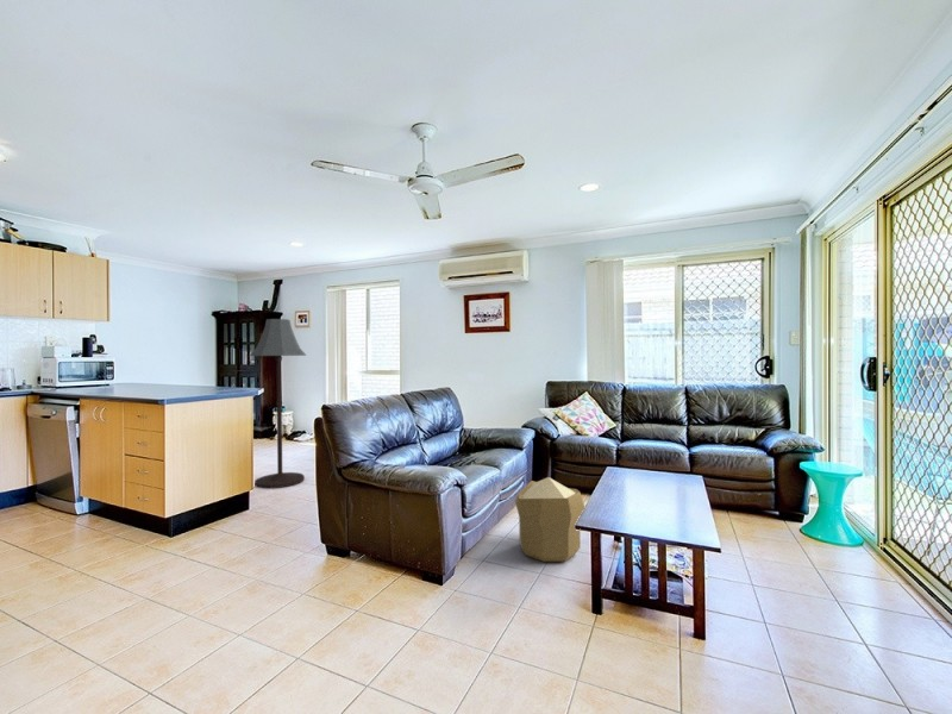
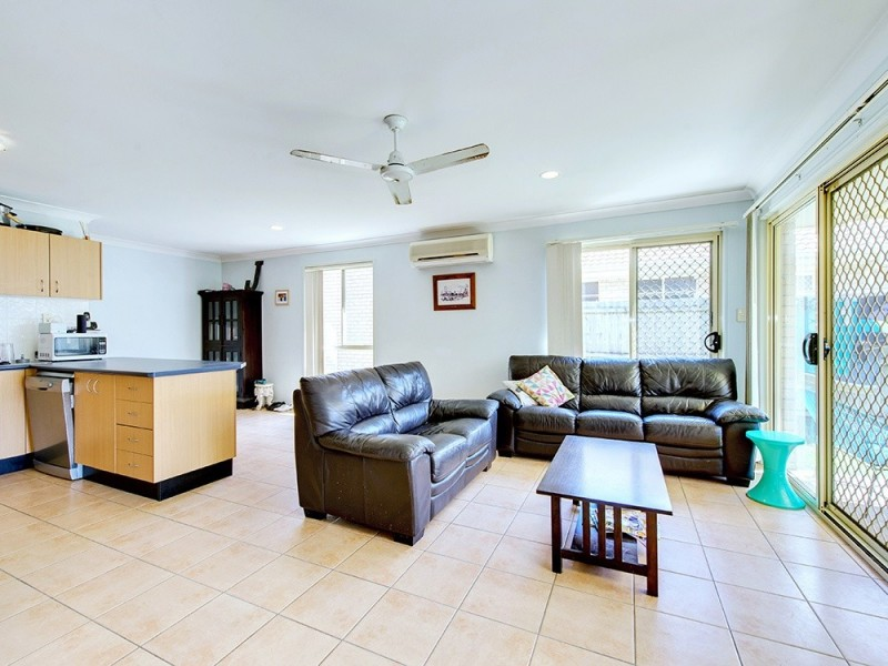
- pouf (549, 513)
- floor lamp (278, 400)
